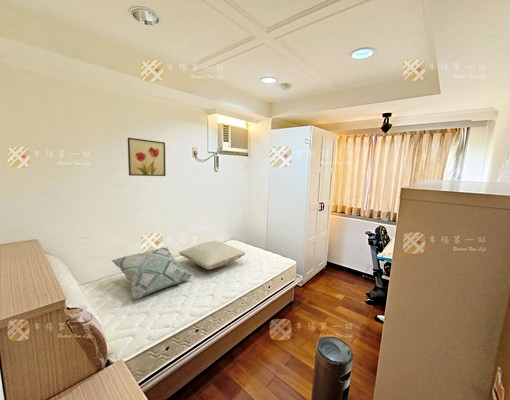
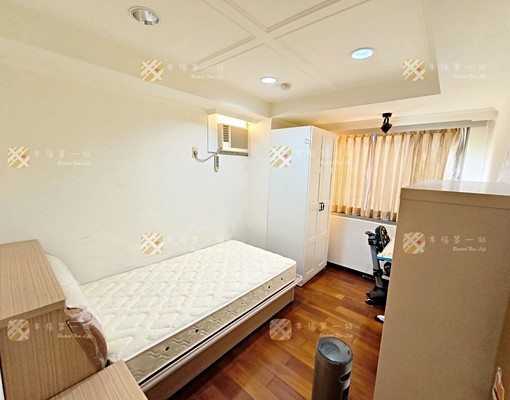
- wall art (147, 158)
- pillow (212, 255)
- decorative pillow (152, 269)
